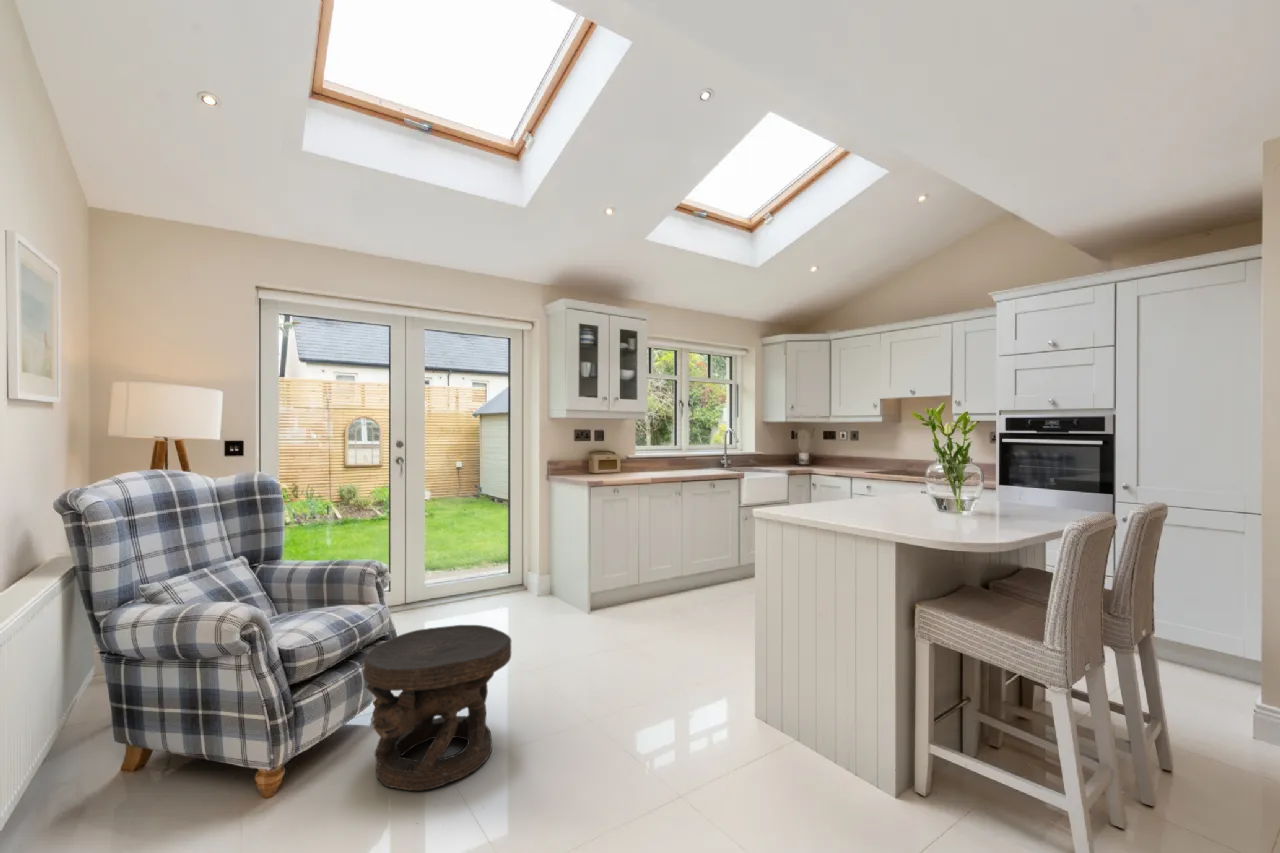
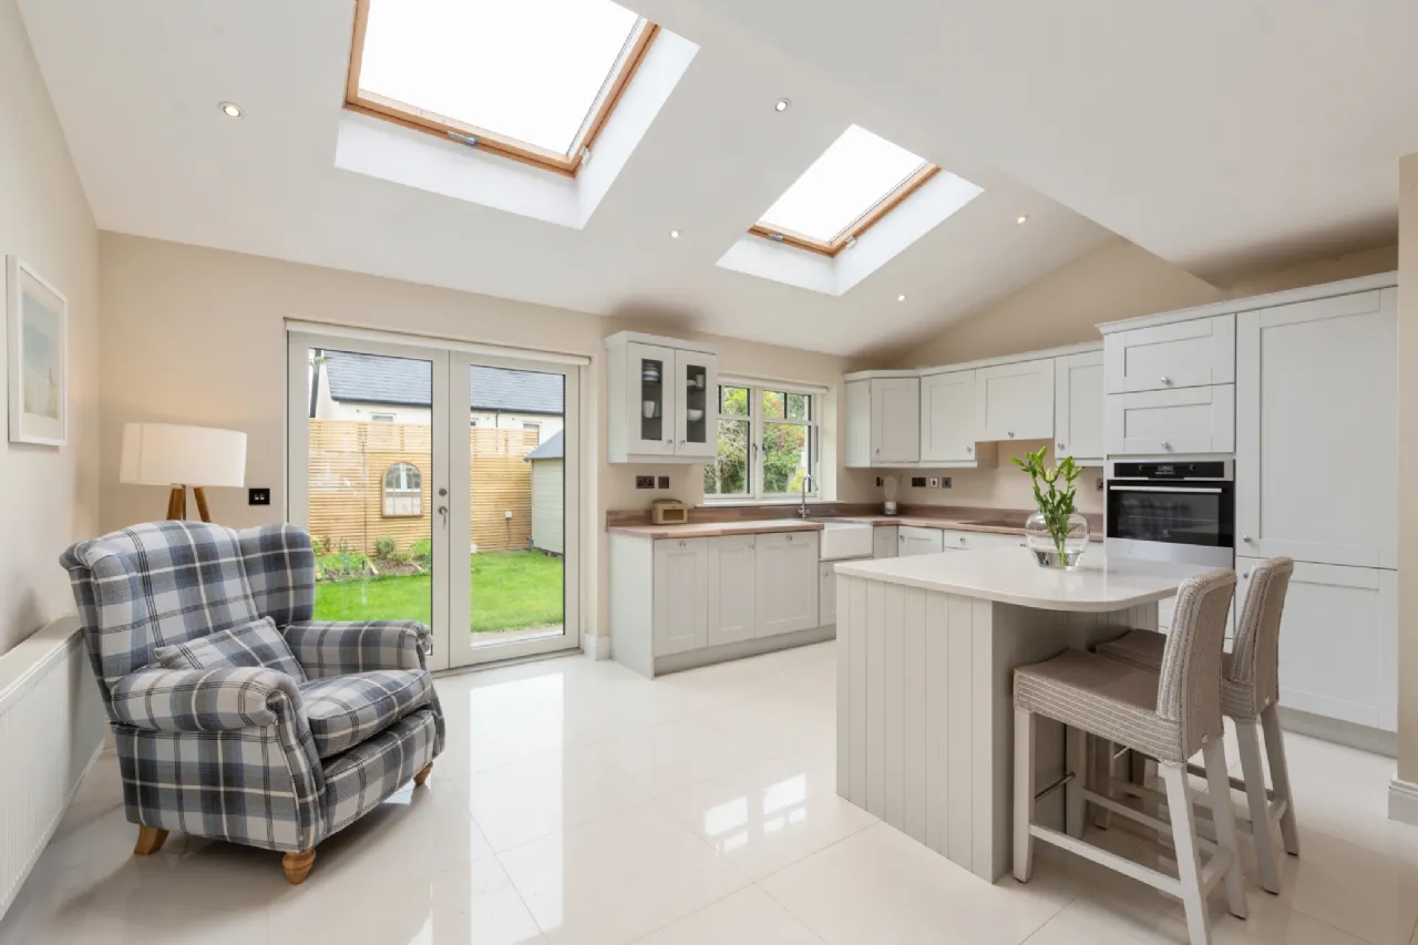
- side table (436, 699)
